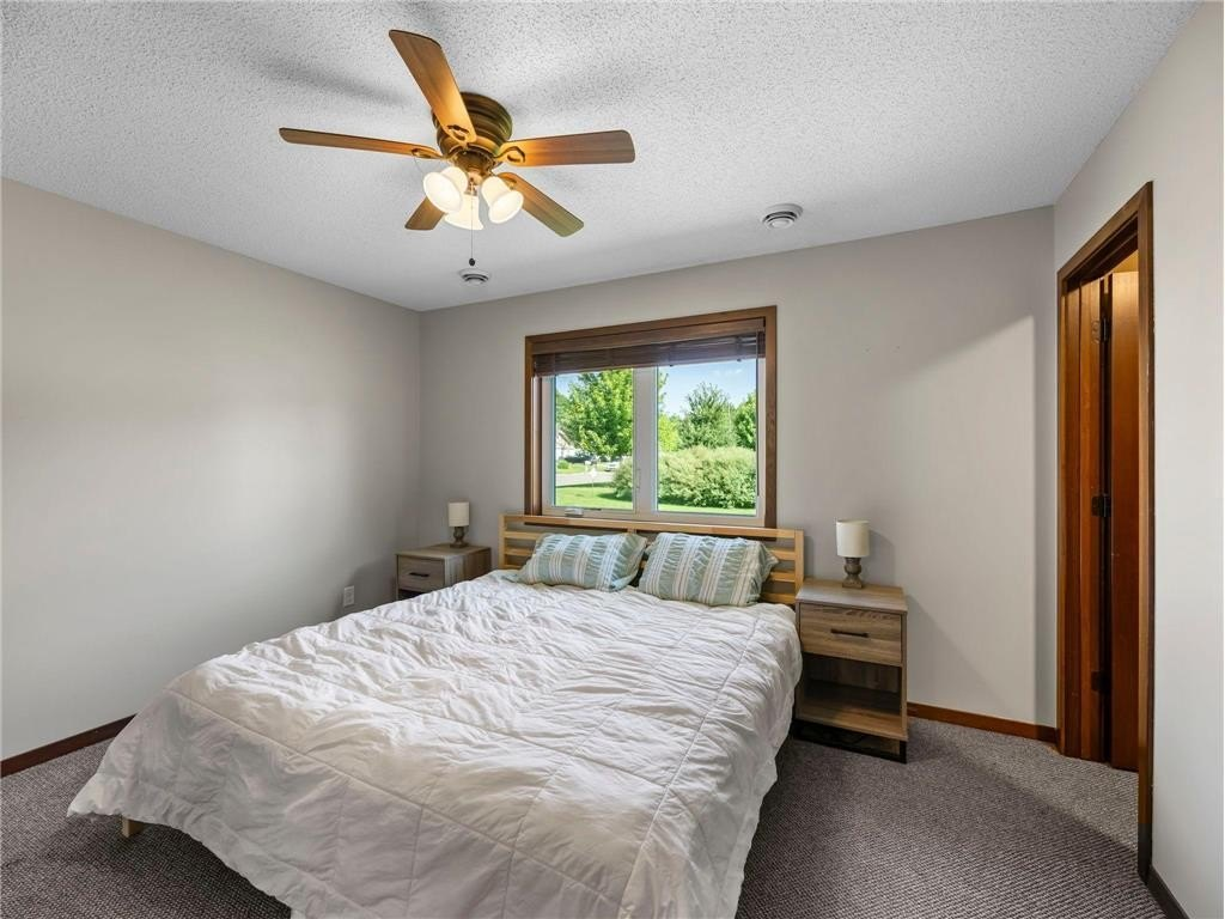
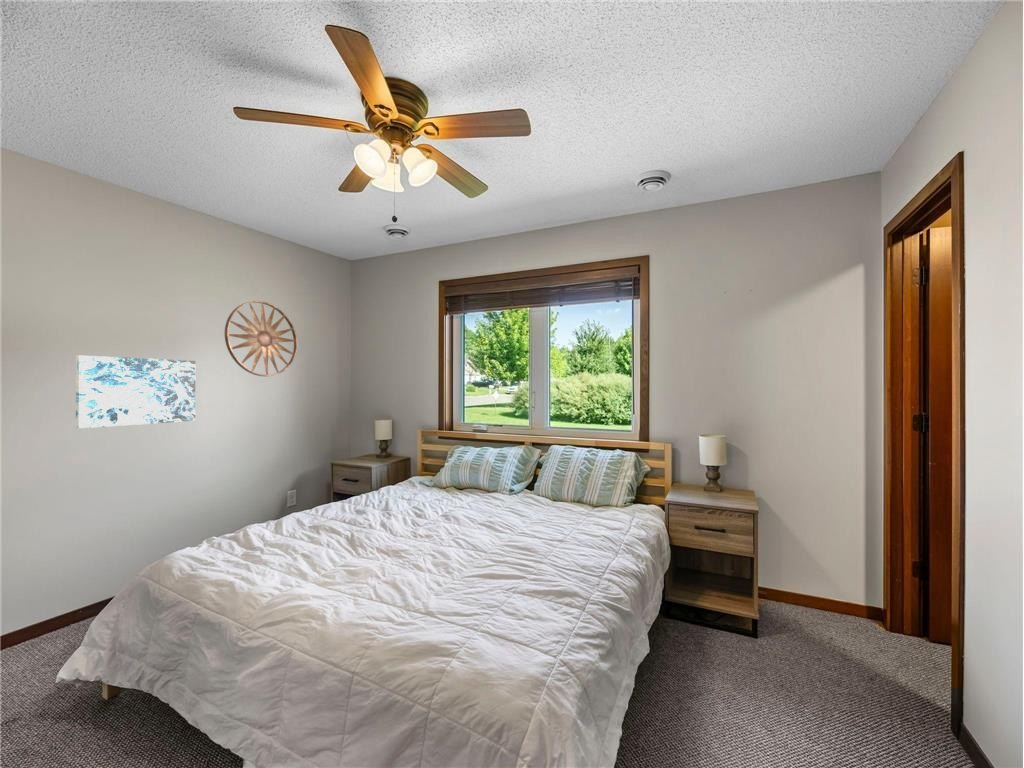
+ wall art (263, 338)
+ wall art (141, 391)
